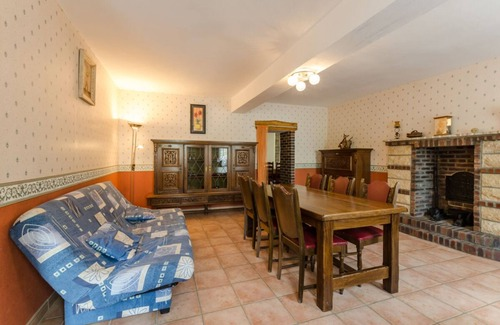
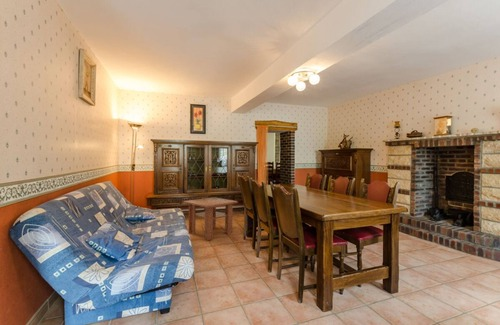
+ coffee table (210, 217)
